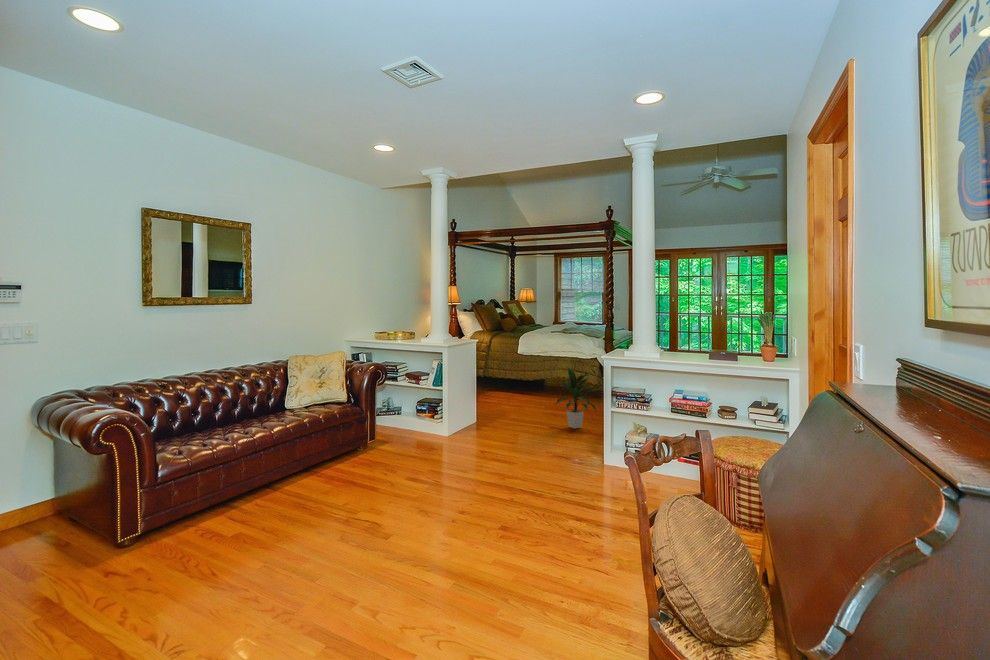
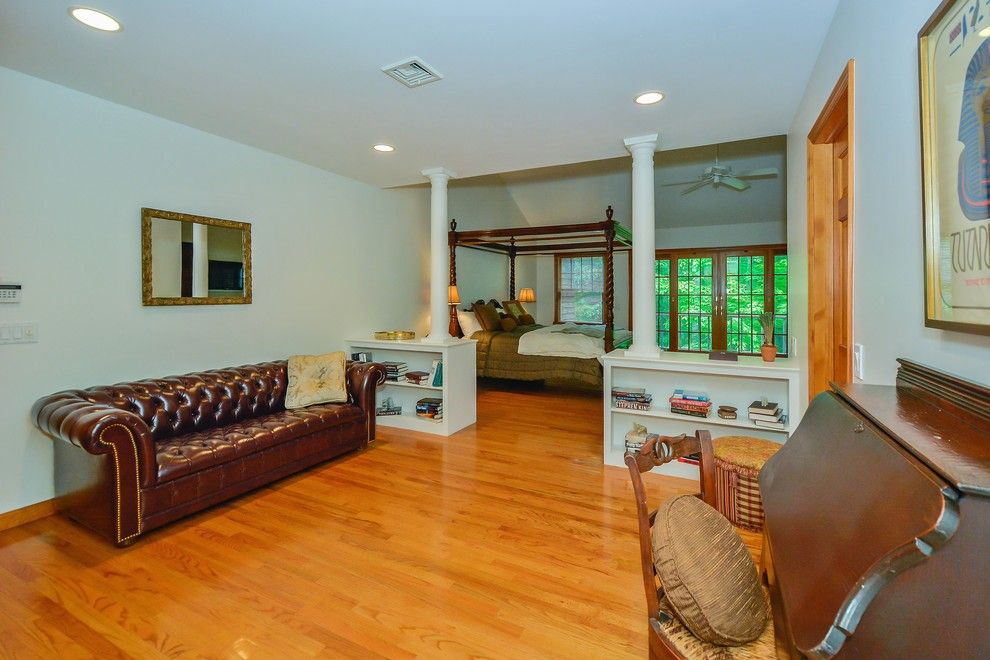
- indoor plant (577, 396)
